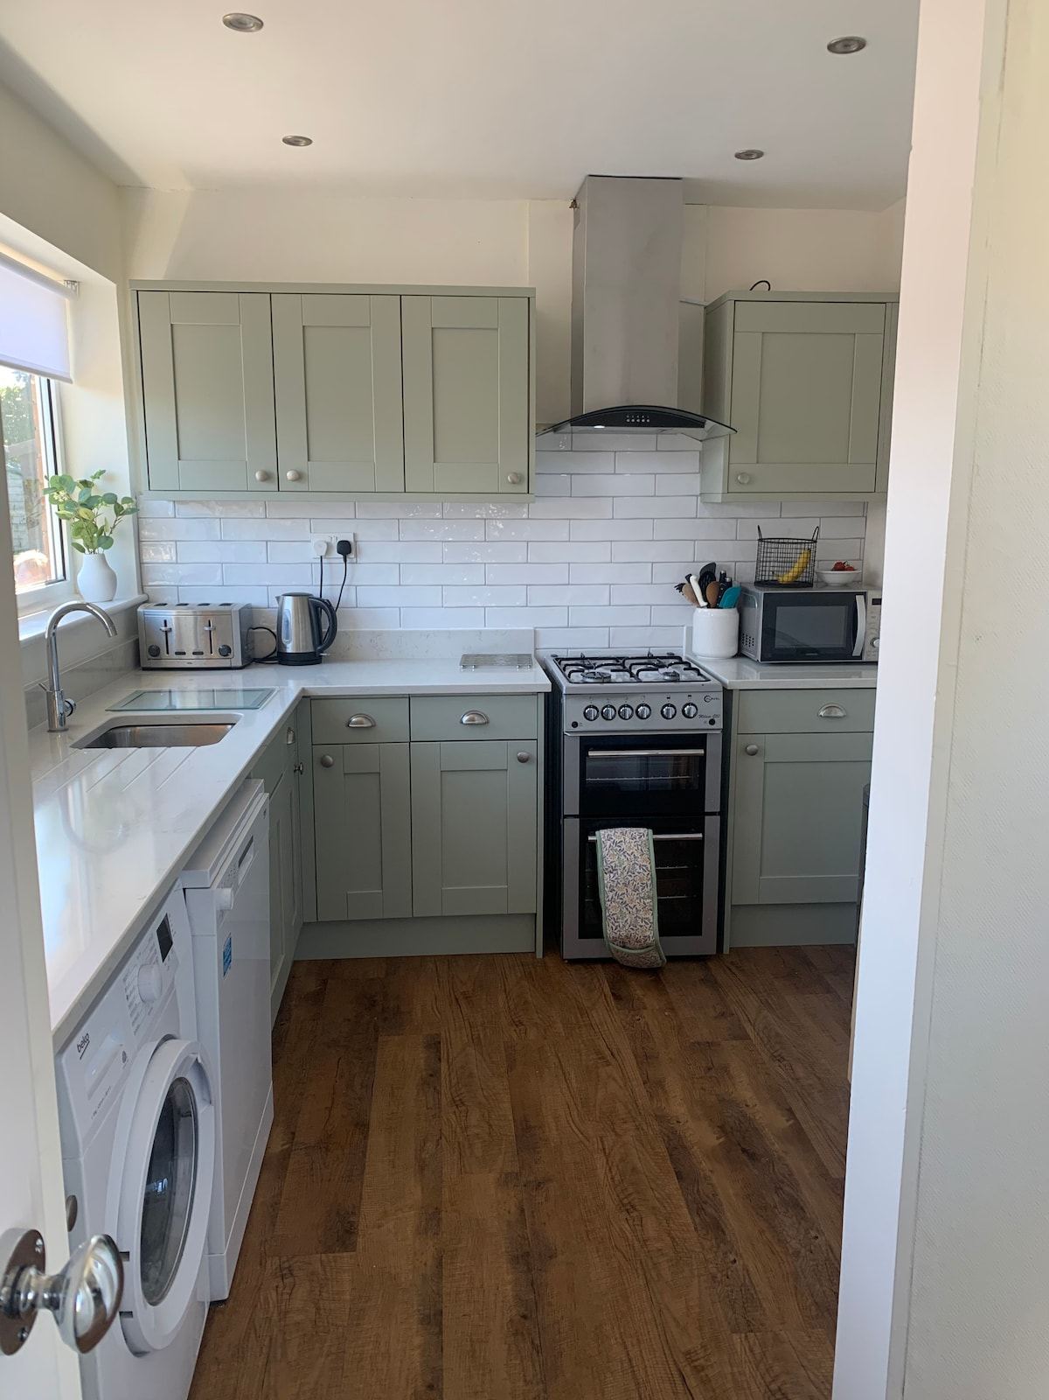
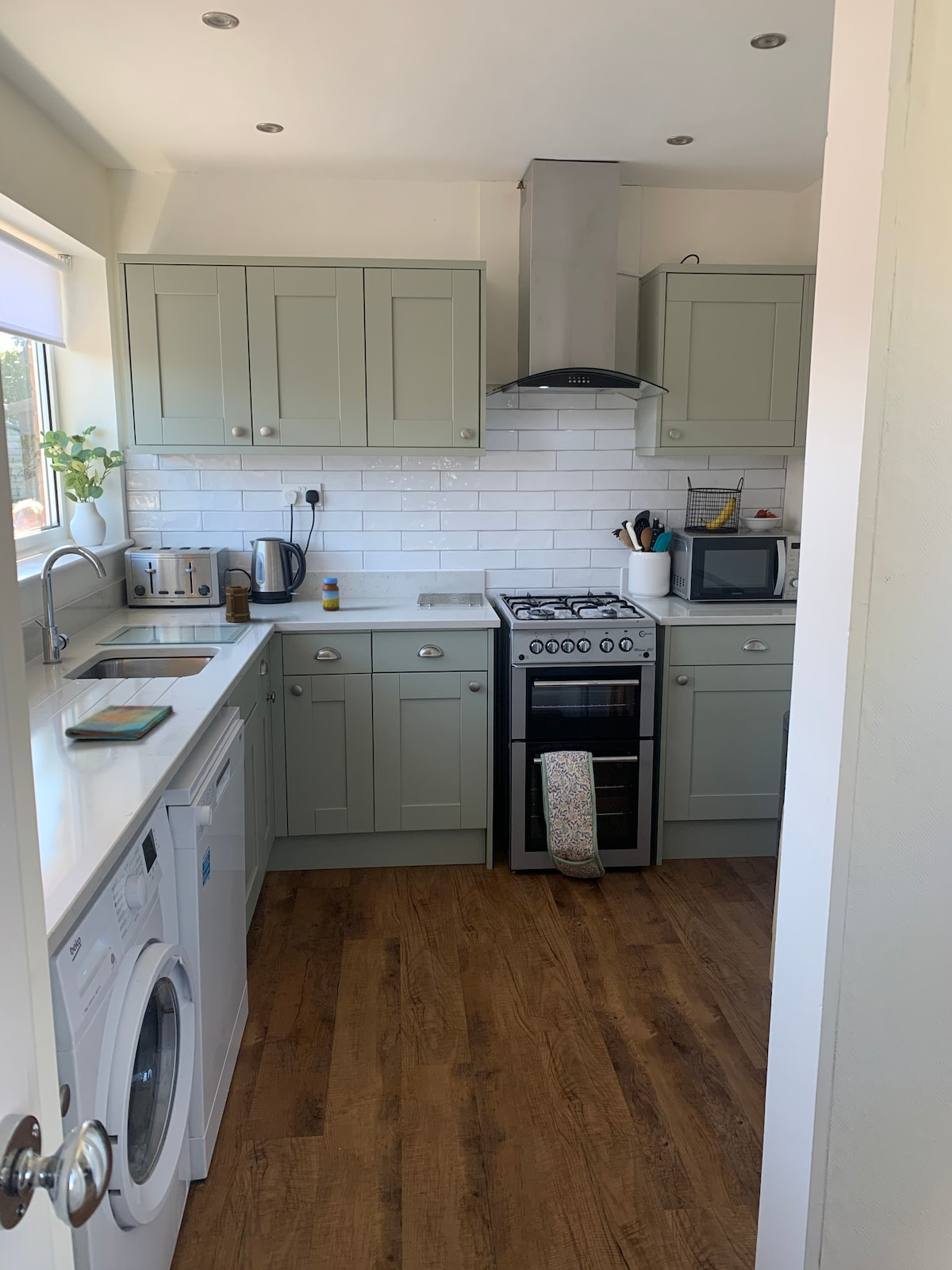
+ jar (330, 593)
+ dish towel (121, 720)
+ mug (236, 603)
